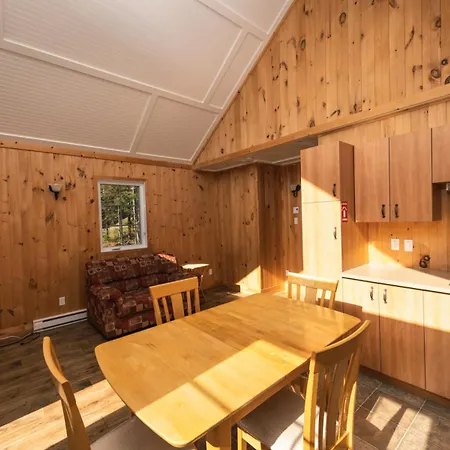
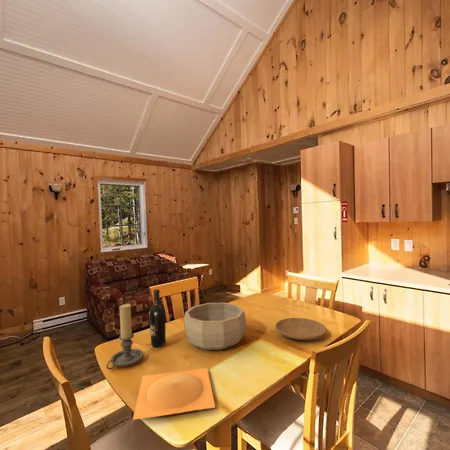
+ plate (300, 330)
+ candle holder (123, 333)
+ plate (175, 388)
+ wine bottle (157, 317)
+ decorative bowl (215, 325)
